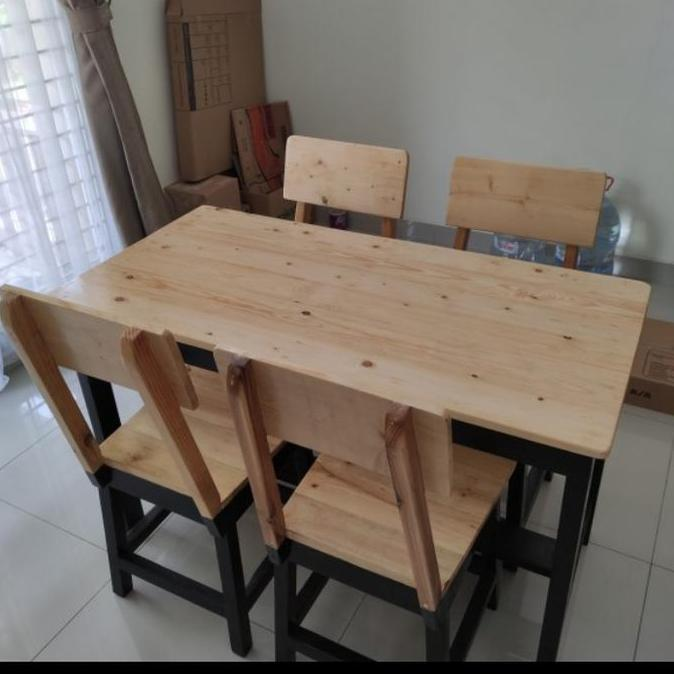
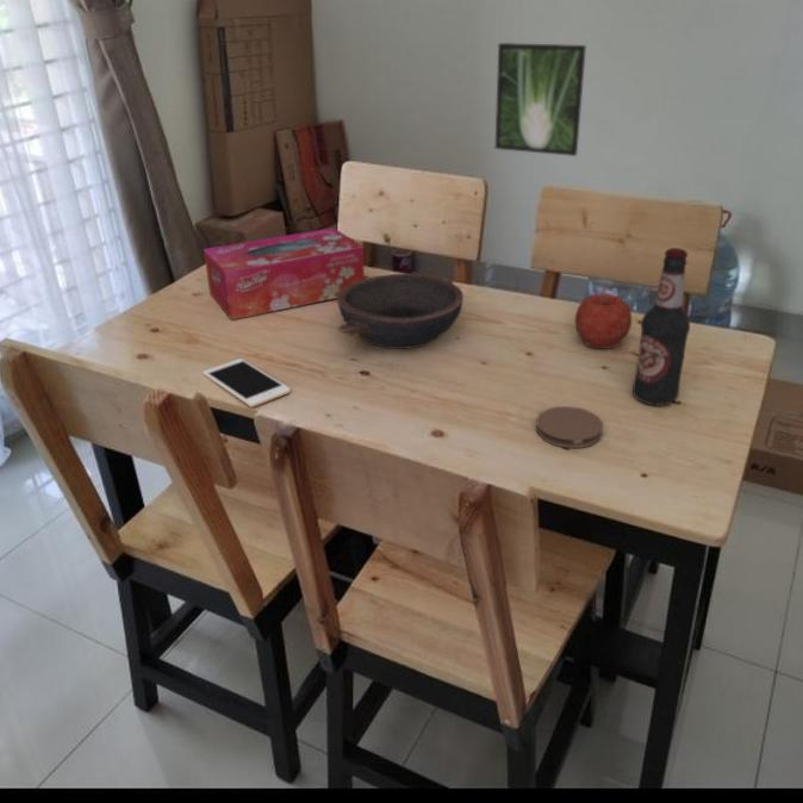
+ coaster (568, 427)
+ tissue box (285, 270)
+ cell phone (245, 381)
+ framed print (537, 99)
+ bowl (400, 315)
+ bottle (665, 328)
+ fruit (602, 317)
